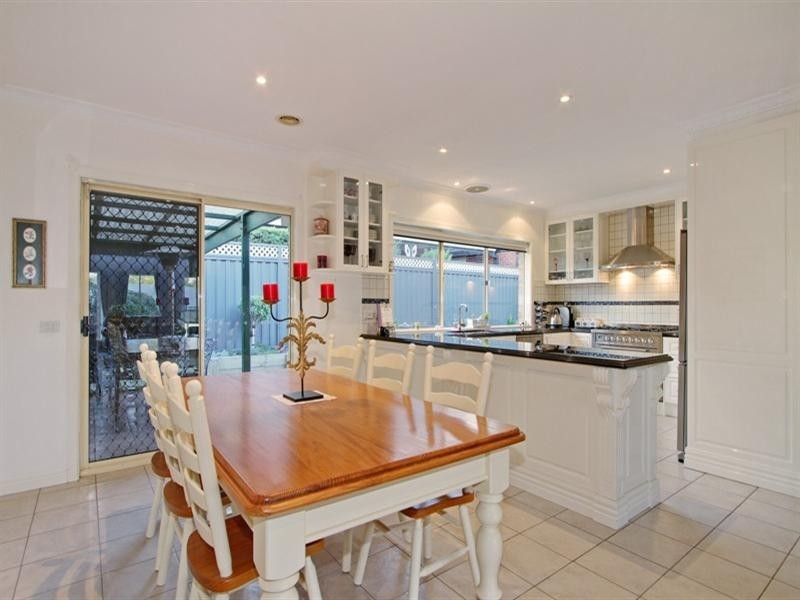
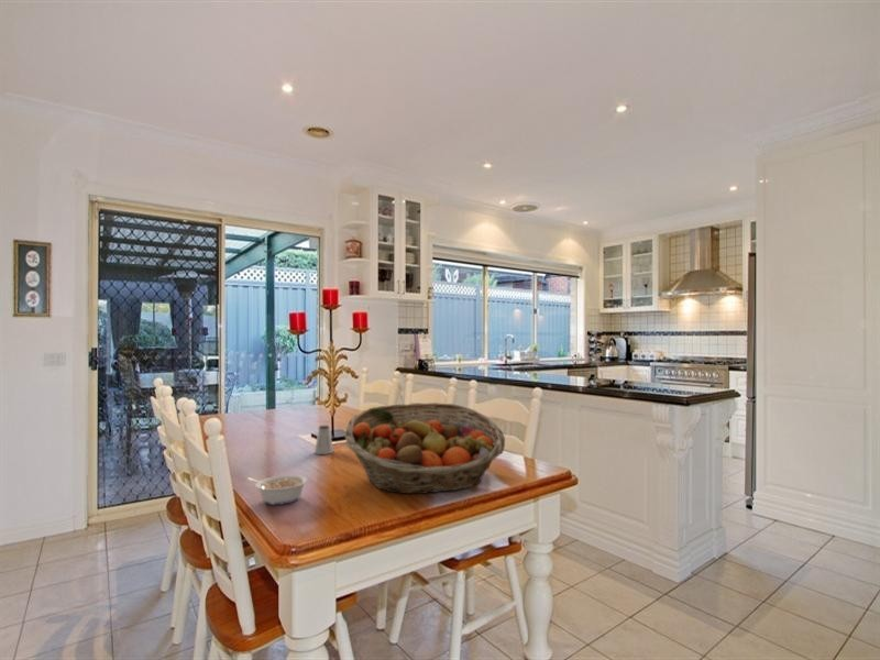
+ fruit basket (425, 443)
+ legume (279, 488)
+ saltshaker (323, 439)
